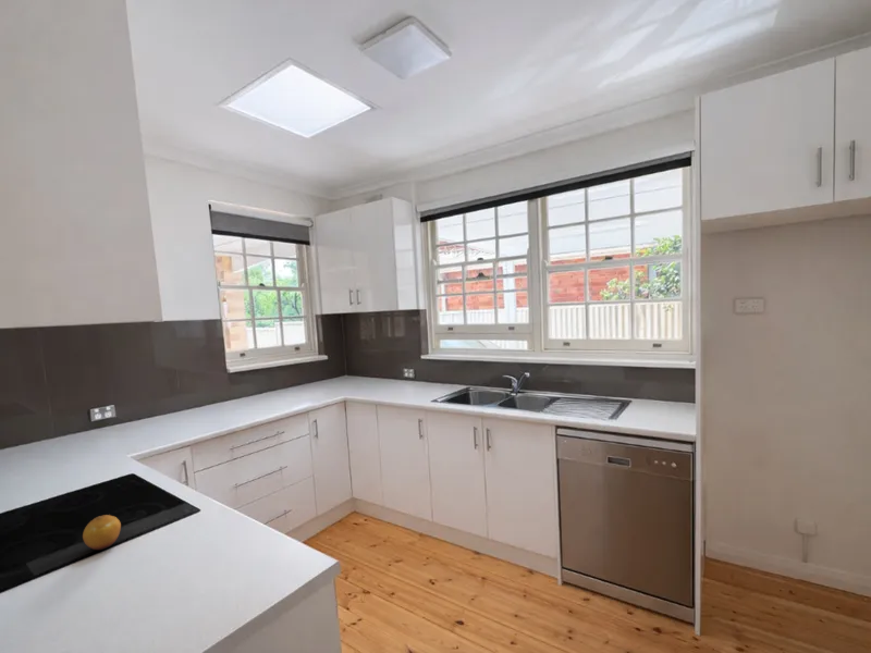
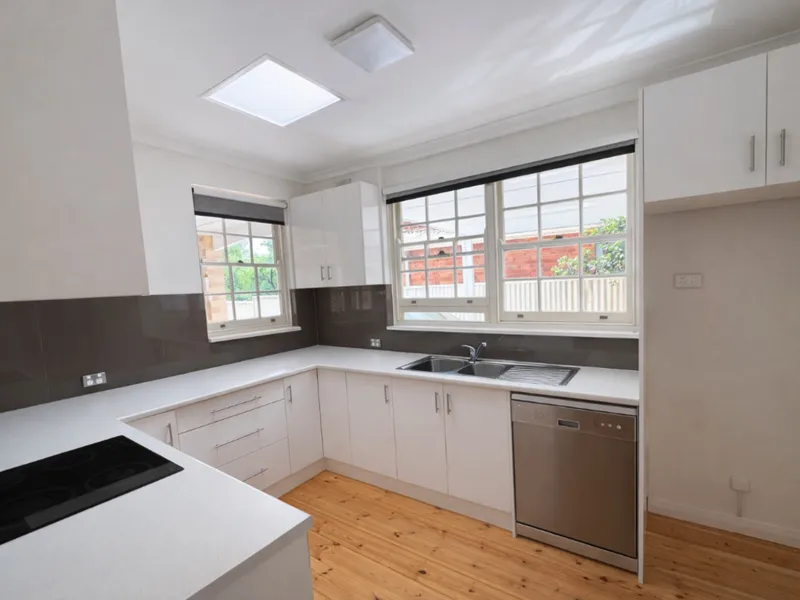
- fruit (102, 531)
